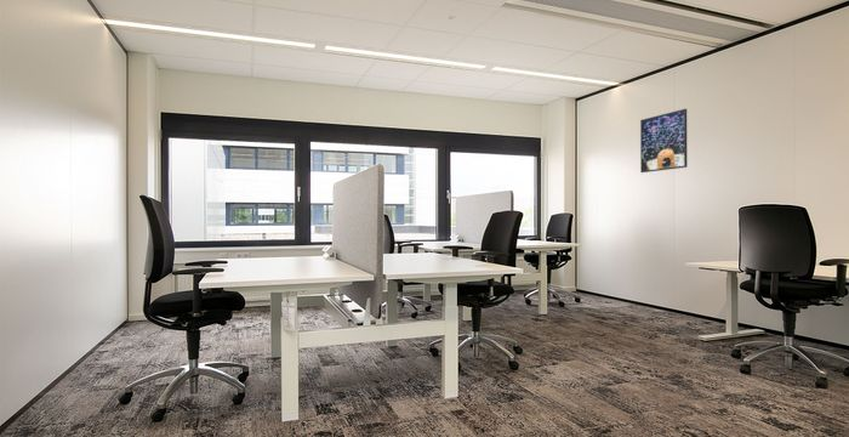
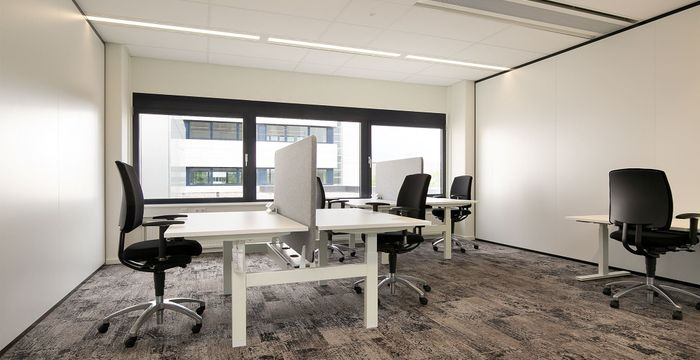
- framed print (662, 142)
